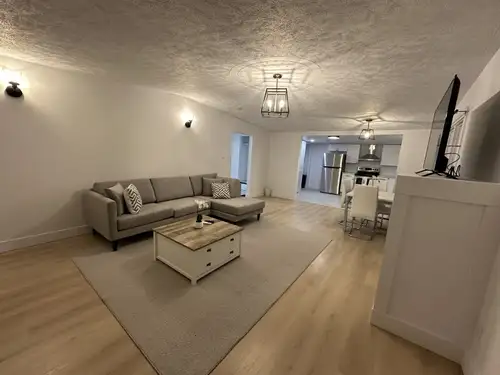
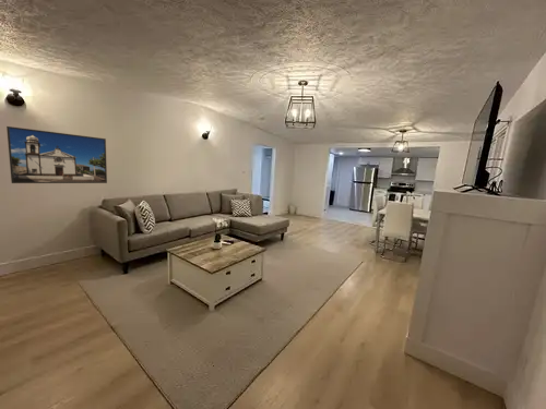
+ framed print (63, 158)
